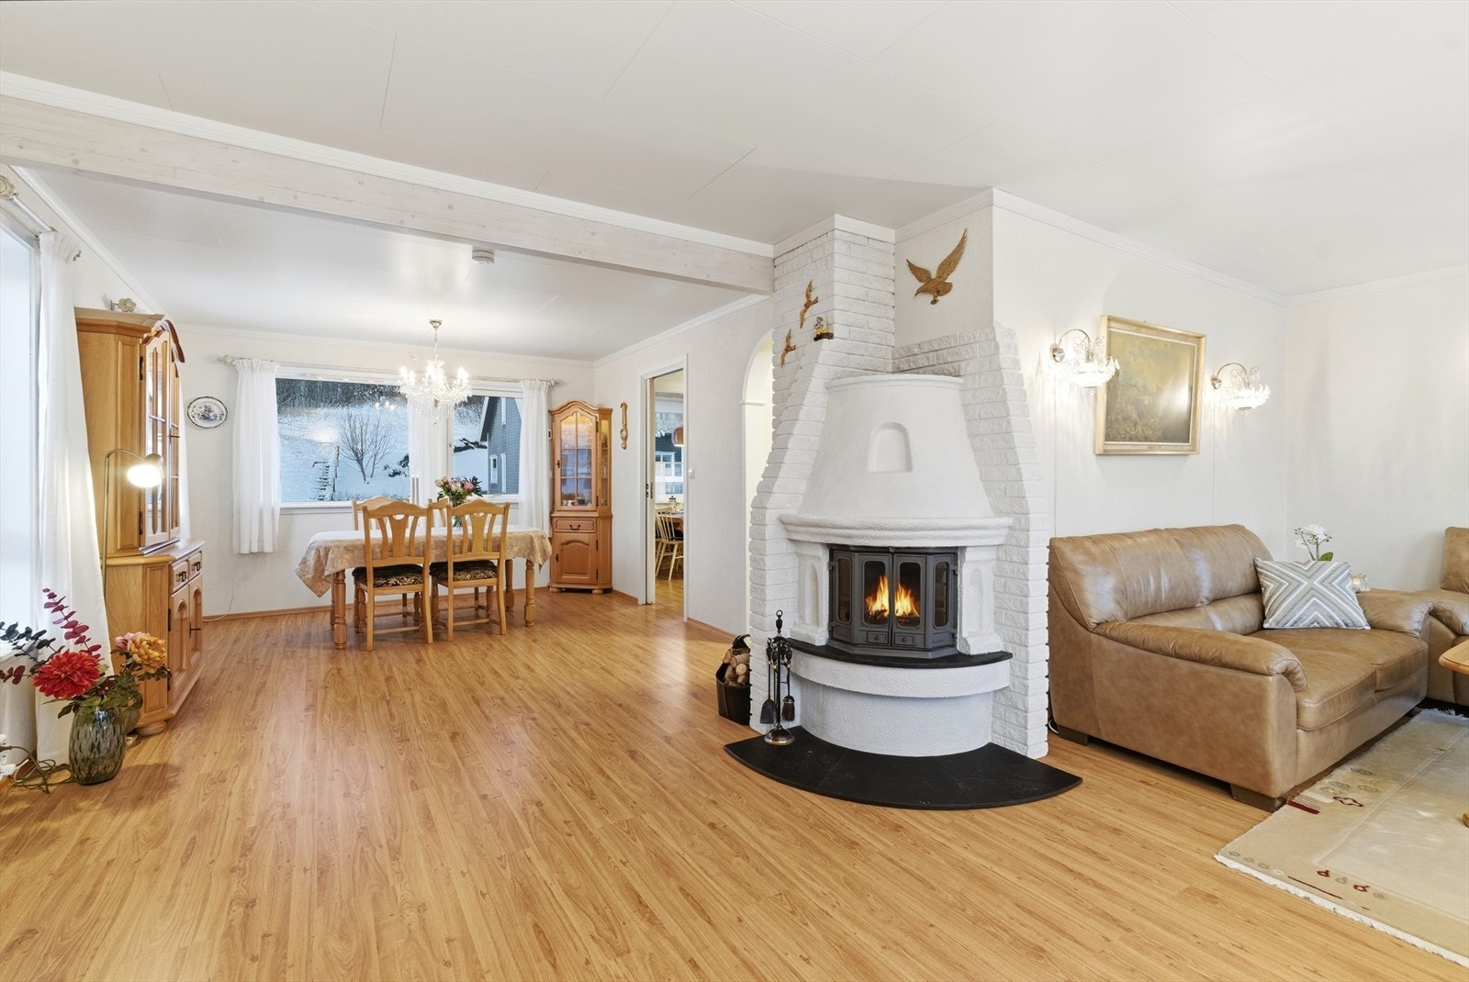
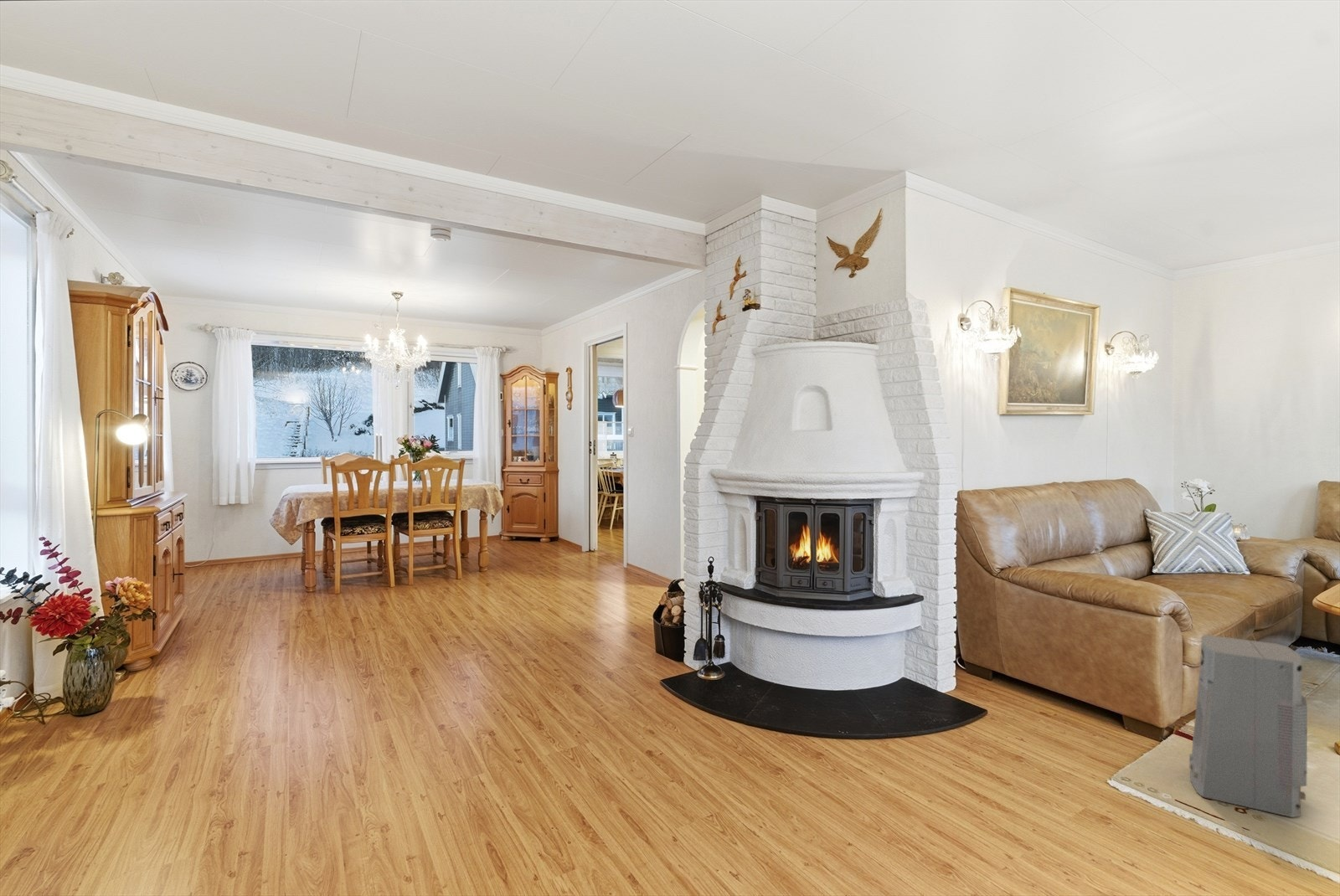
+ air purifier (1245, 720)
